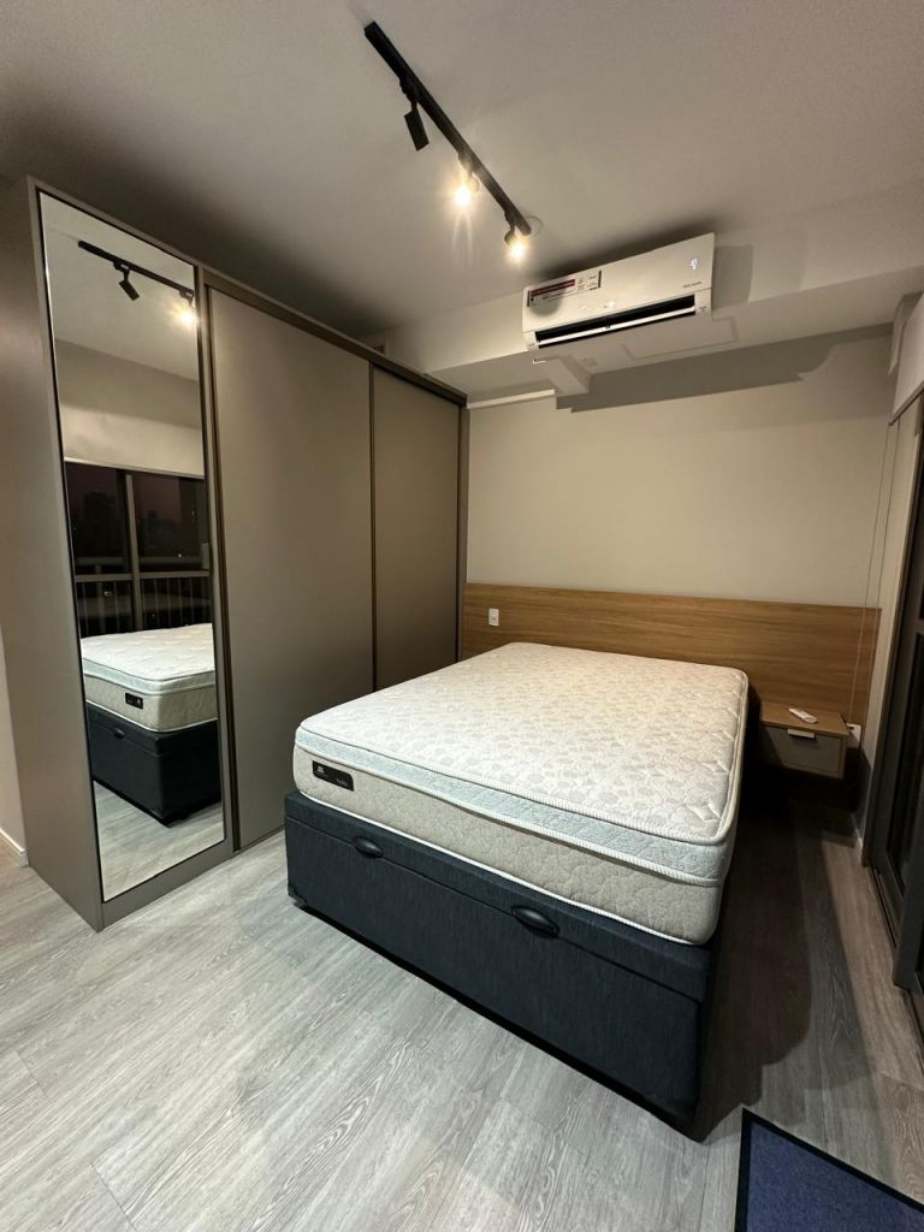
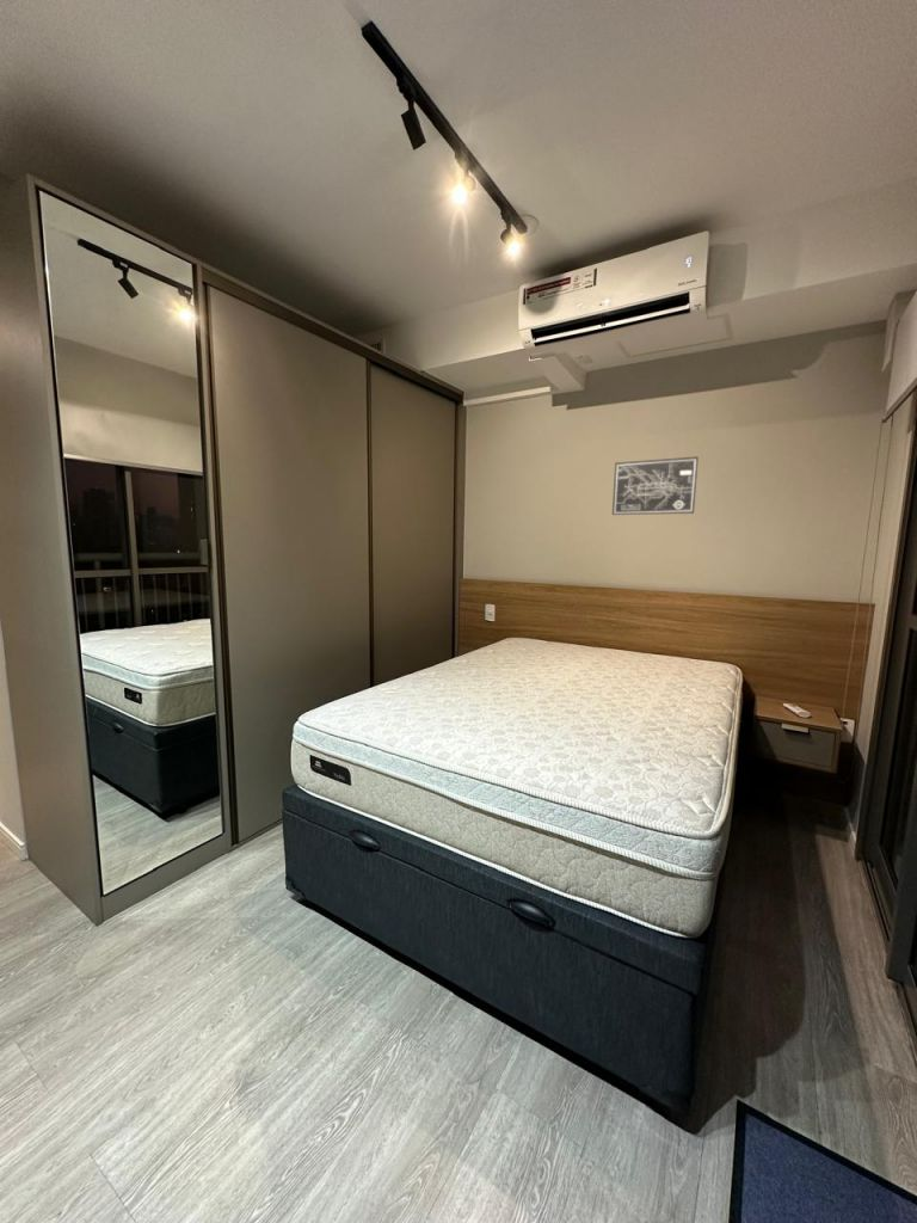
+ wall art (653, 486)
